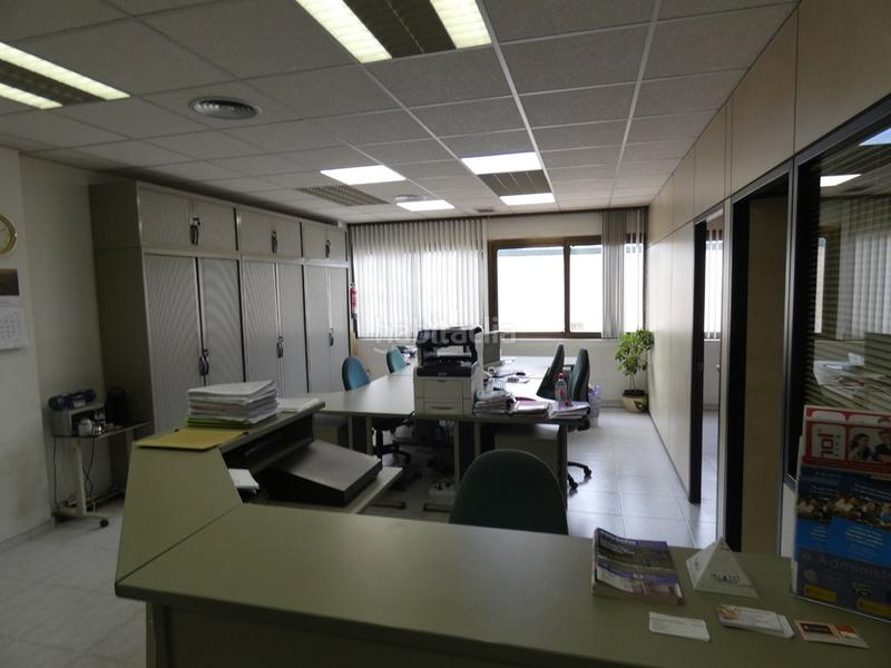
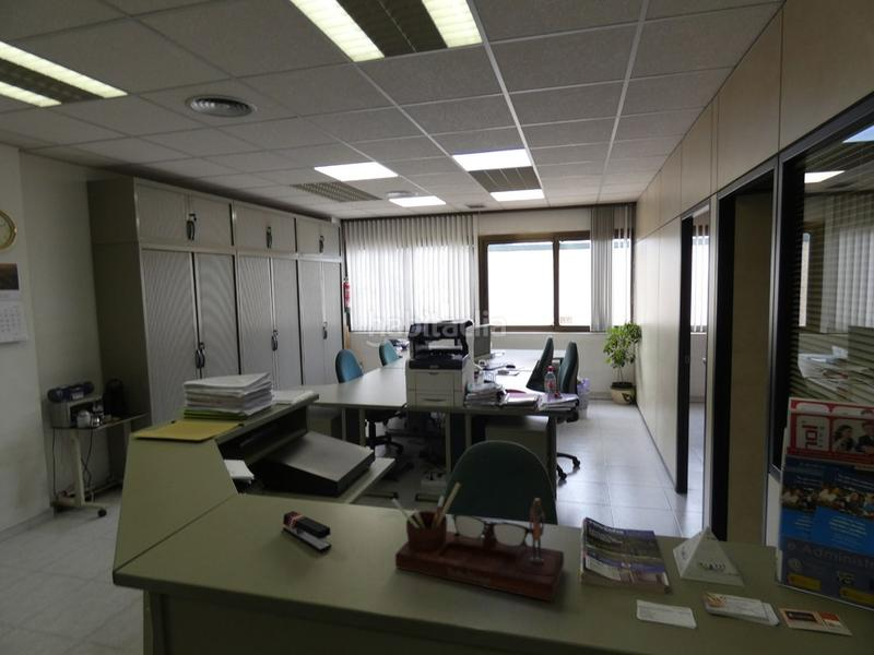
+ desk organizer (472, 527)
+ stapler (306, 528)
